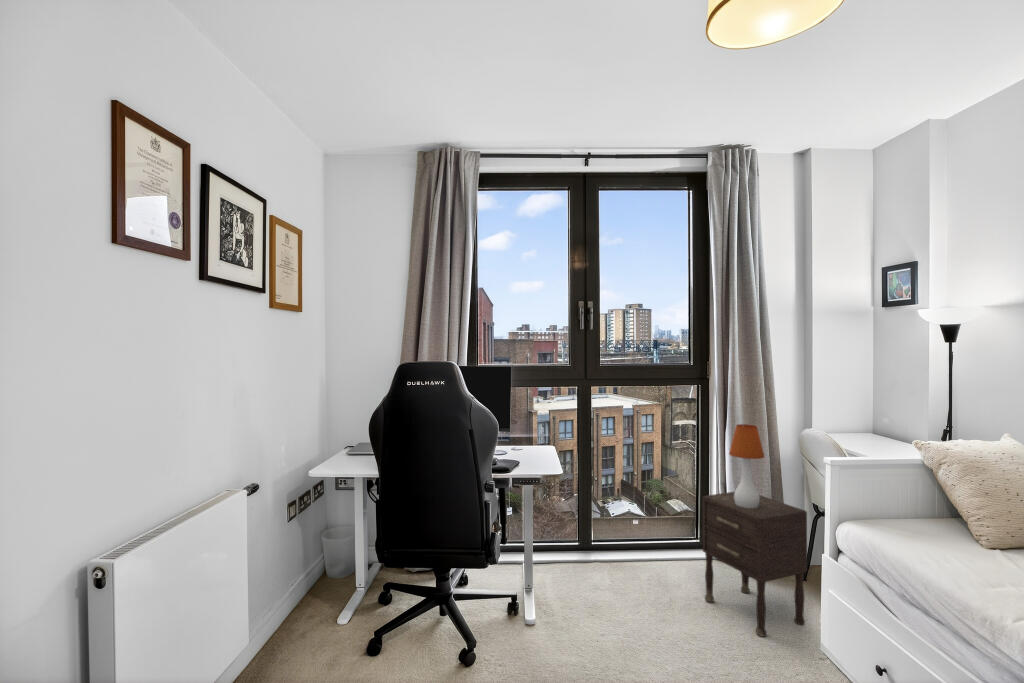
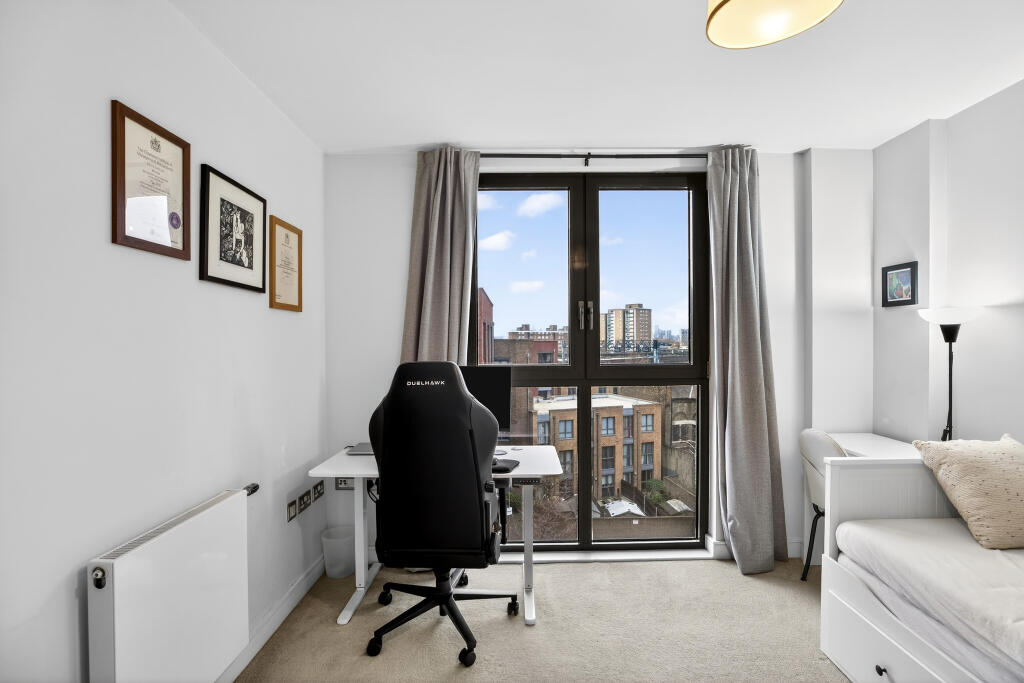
- table lamp (746, 465)
- nightstand (751, 557)
